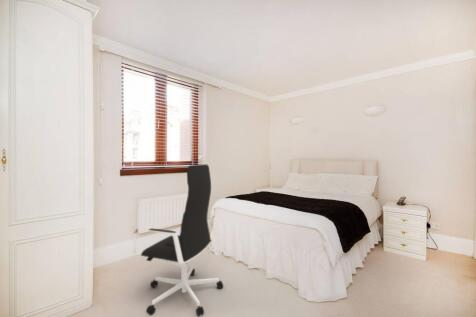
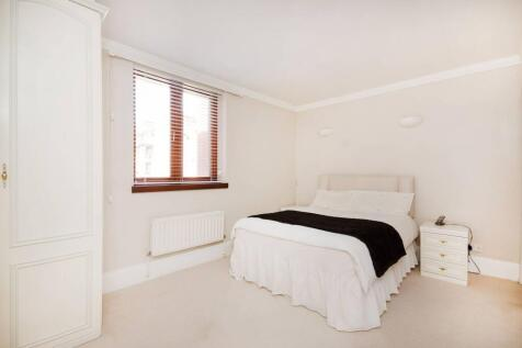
- office chair (181, 228)
